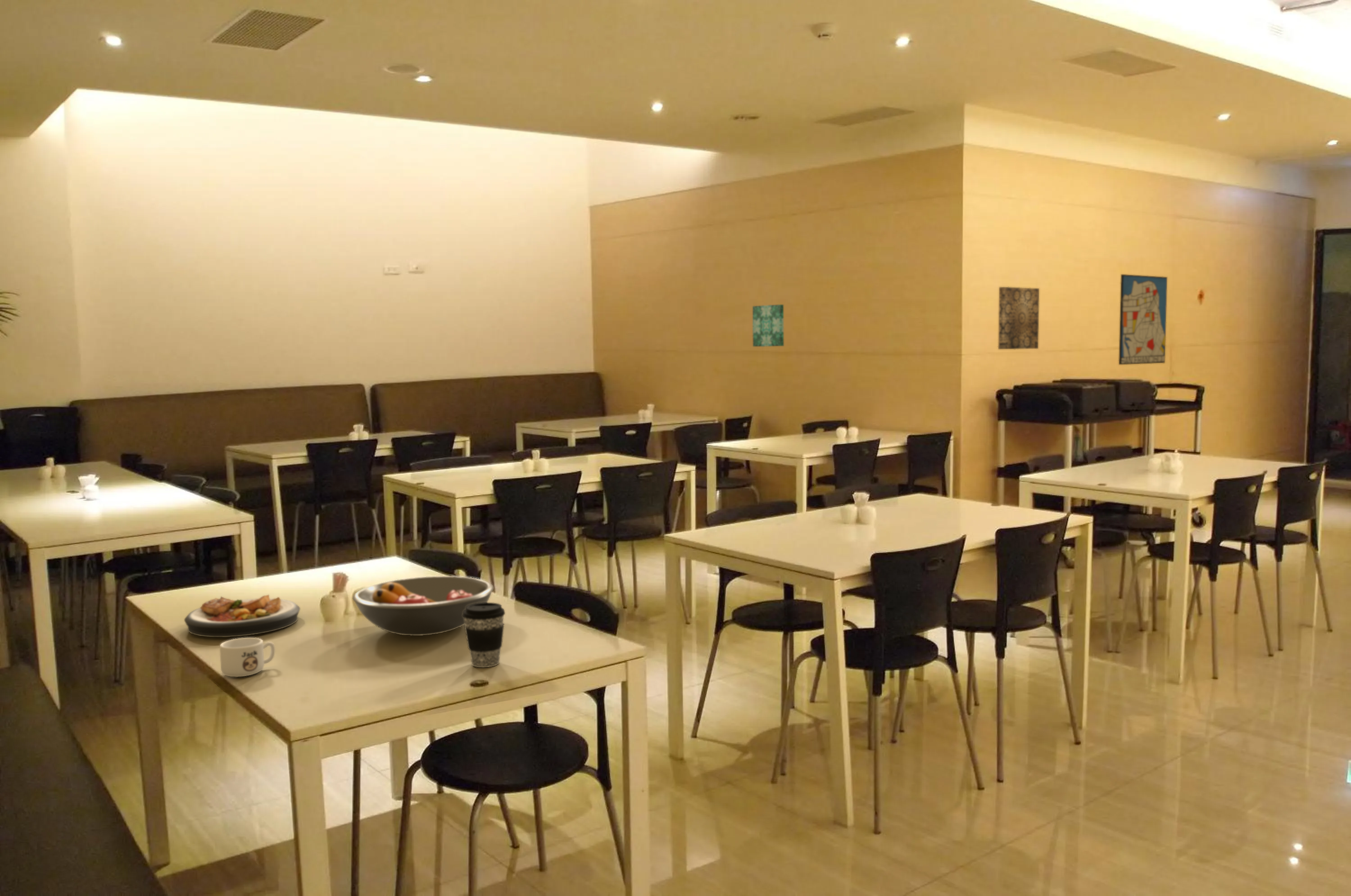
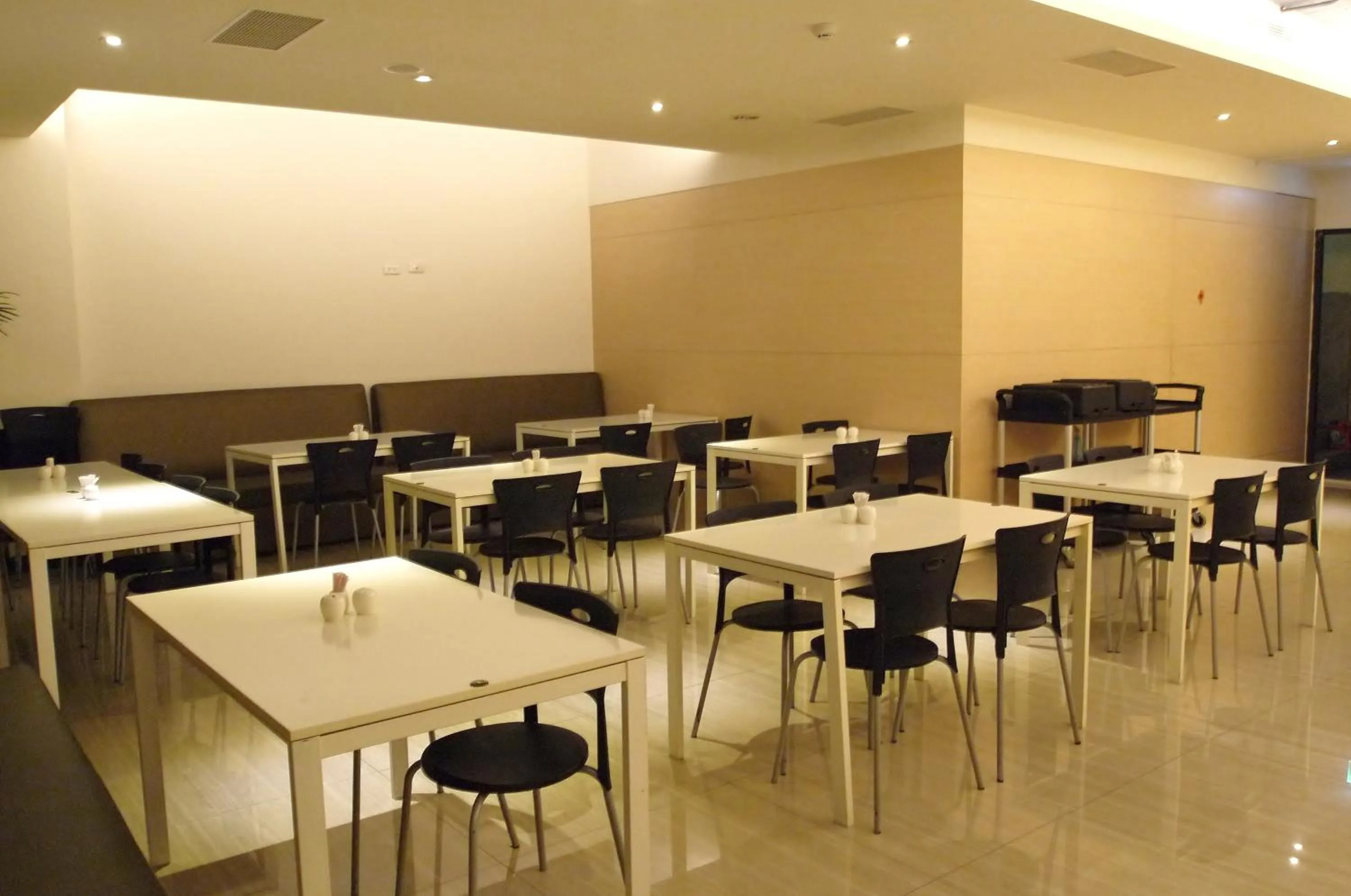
- wall art (768, 326)
- coffee cup (485, 635)
- wall art (1143, 320)
- fruit bowl (425, 604)
- wall art (1019, 318)
- plate (243, 612)
- mug (249, 656)
